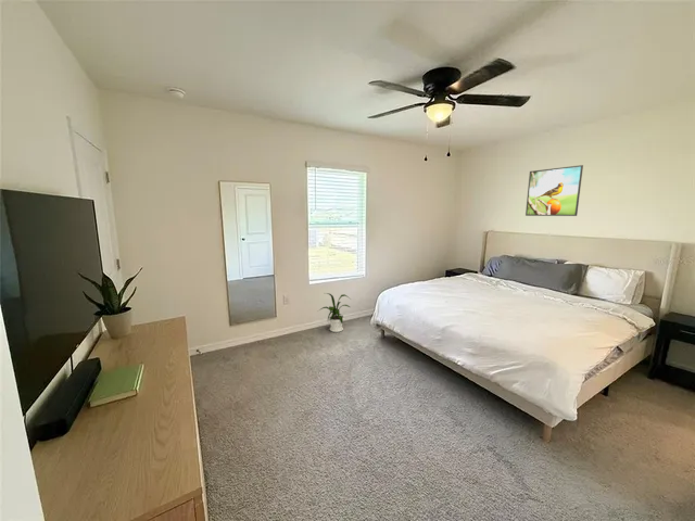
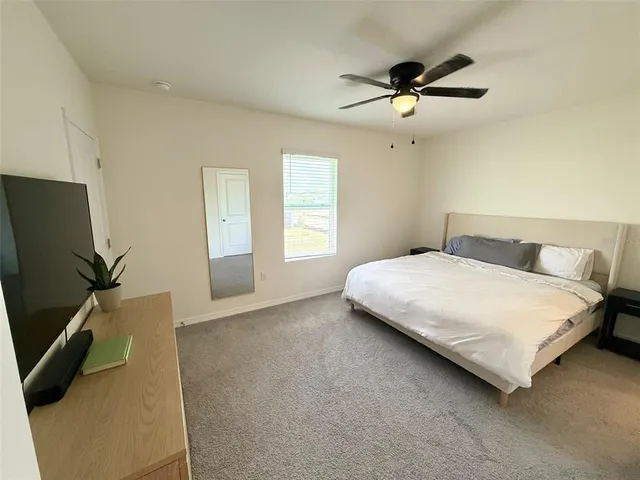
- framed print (552, 192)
- house plant (336, 310)
